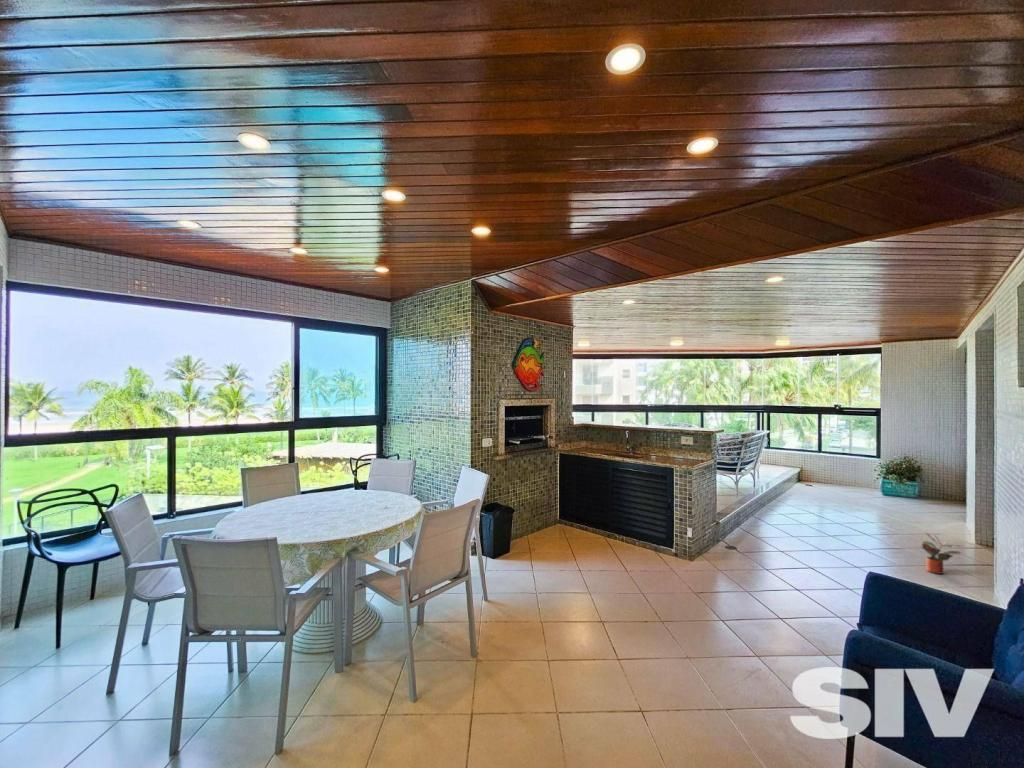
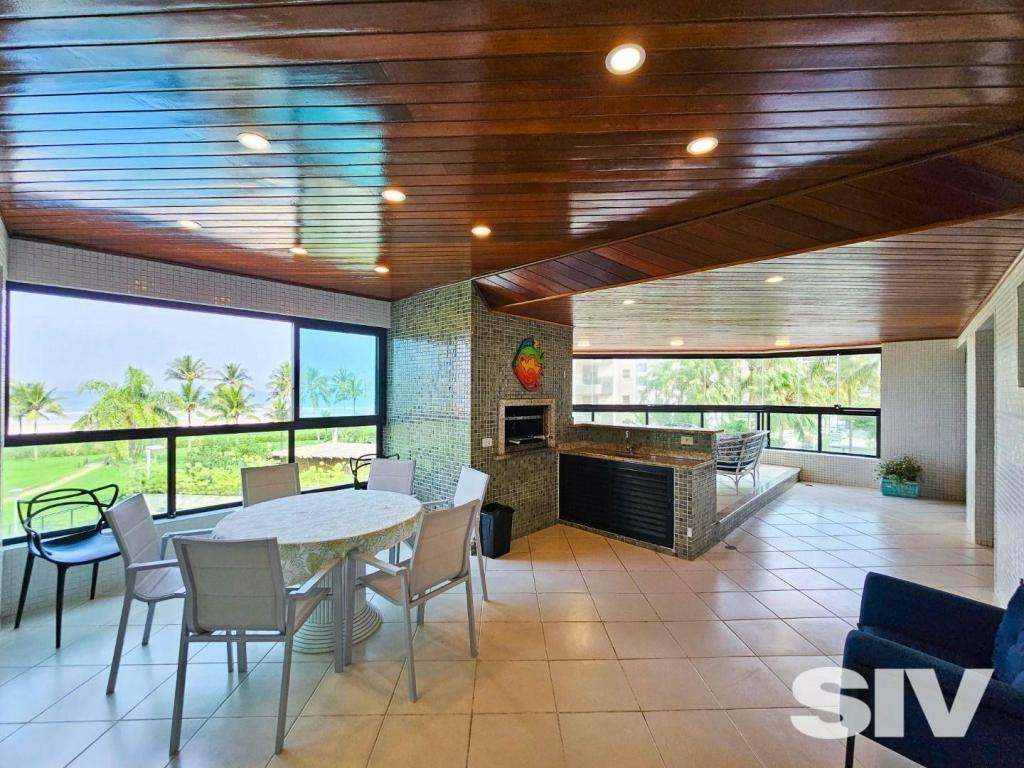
- potted plant (940, 553)
